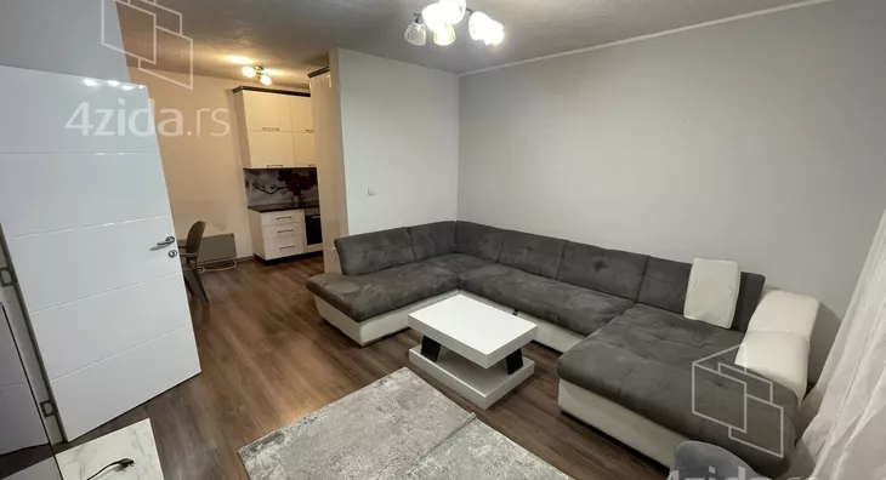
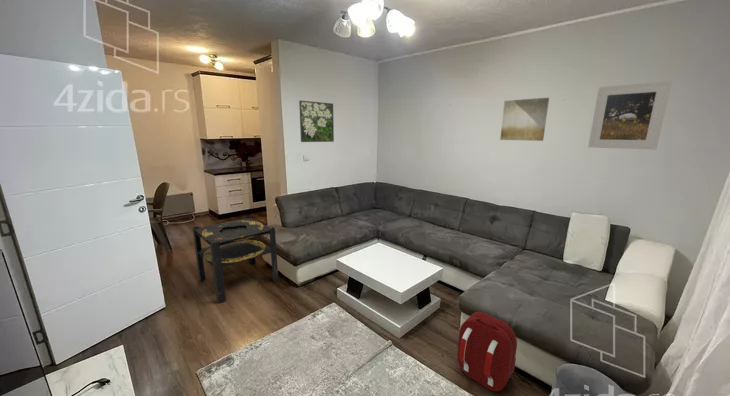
+ backpack (483, 348)
+ wall art (523, 120)
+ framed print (626, 117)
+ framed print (317, 122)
+ side table (236, 254)
